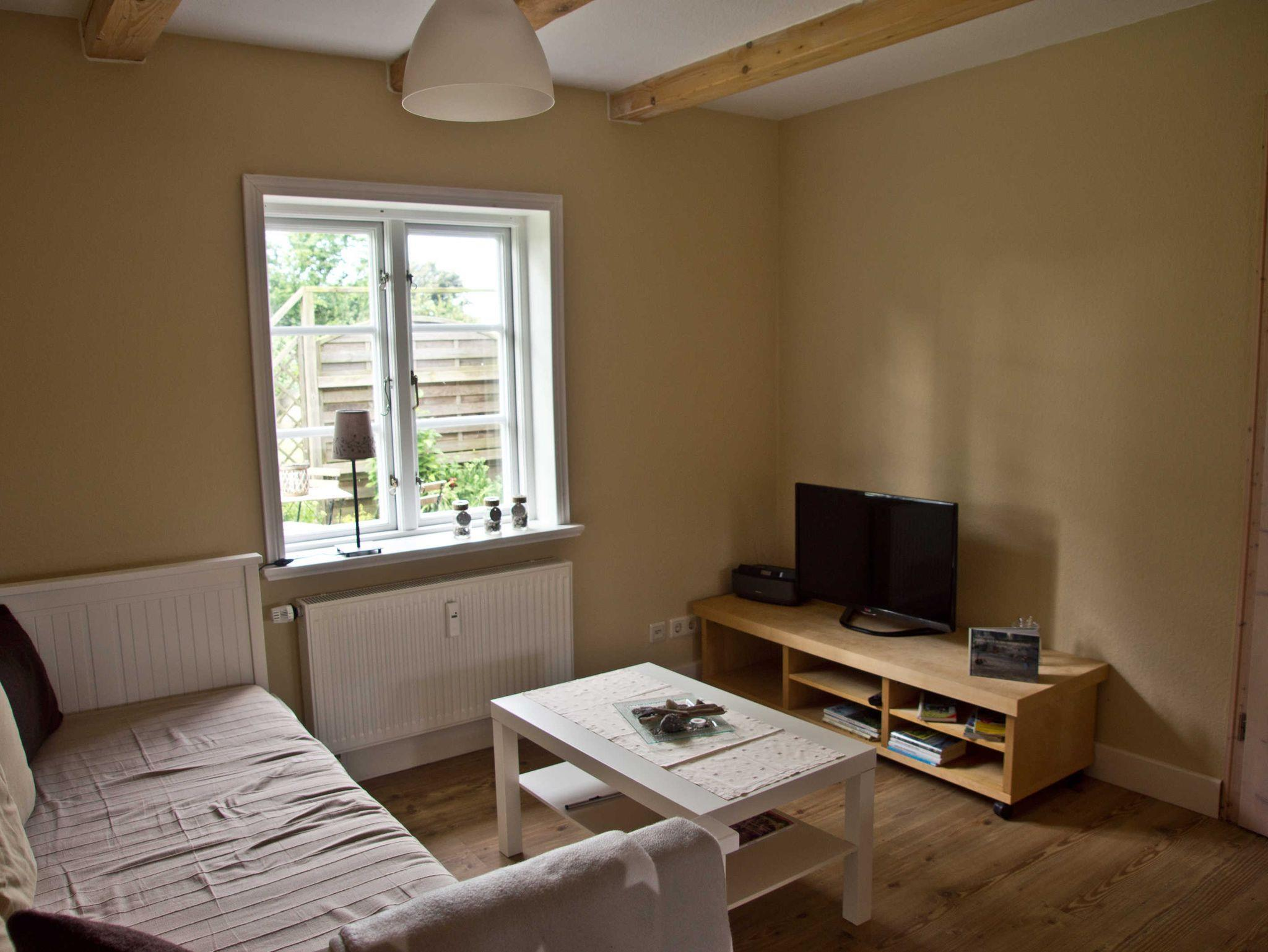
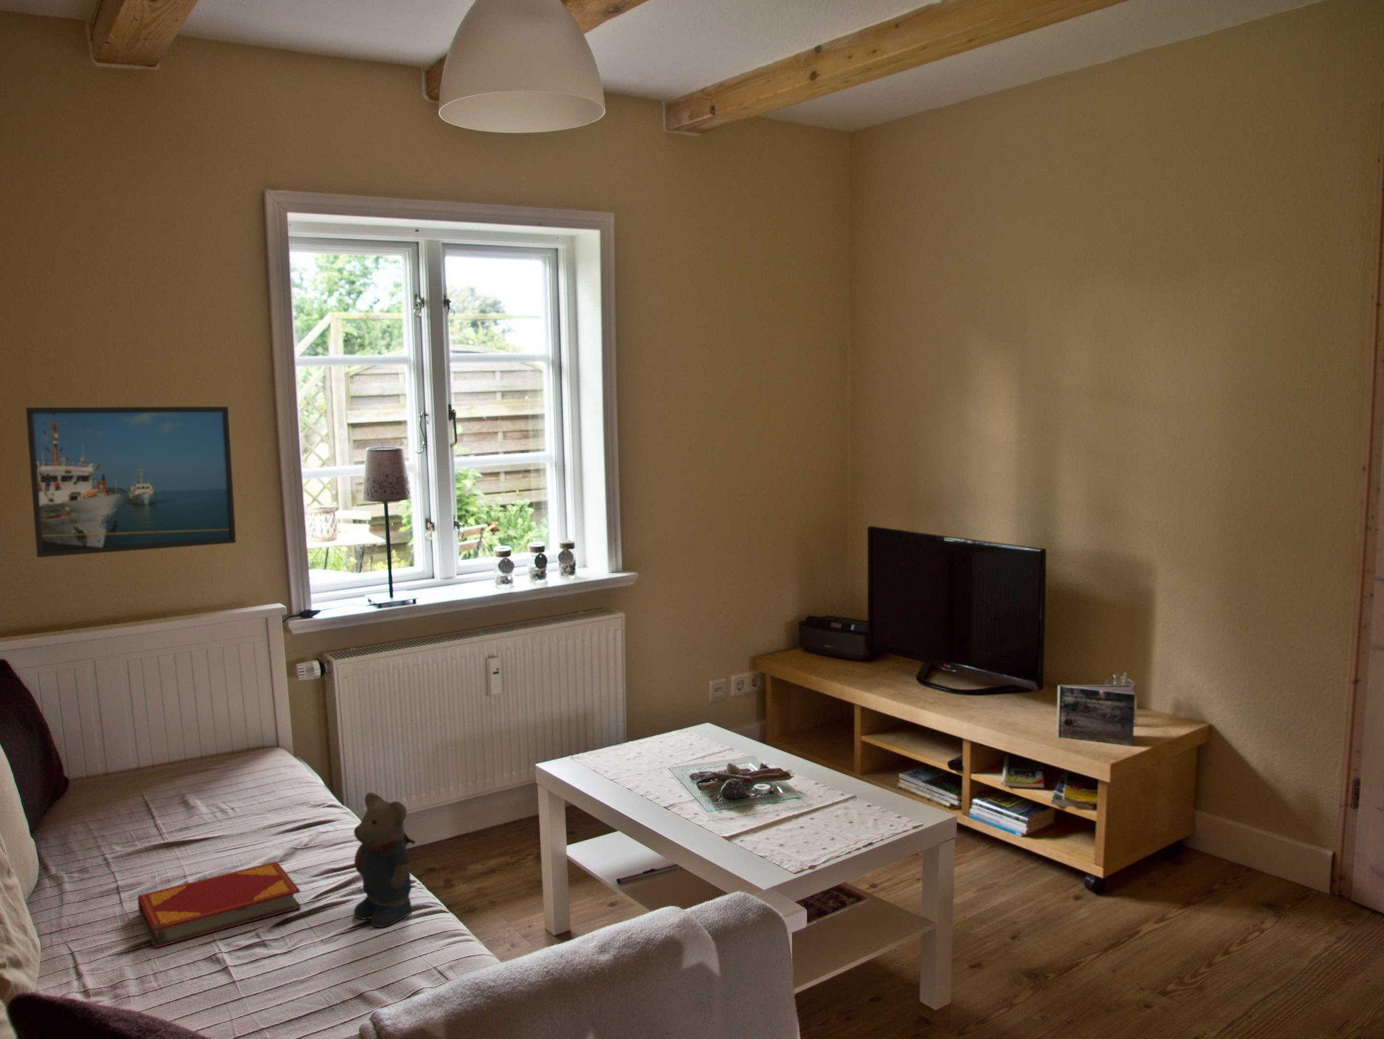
+ teddy bear (384, 856)
+ hardback book (219, 901)
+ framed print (135, 478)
